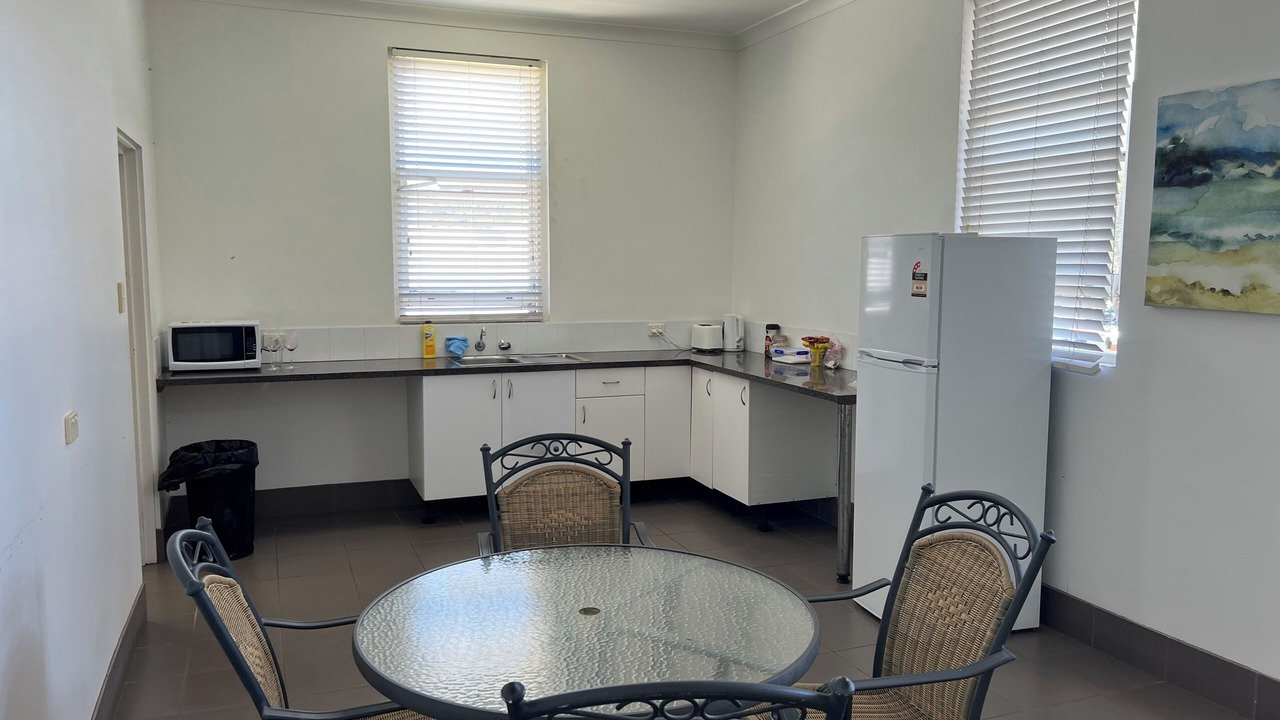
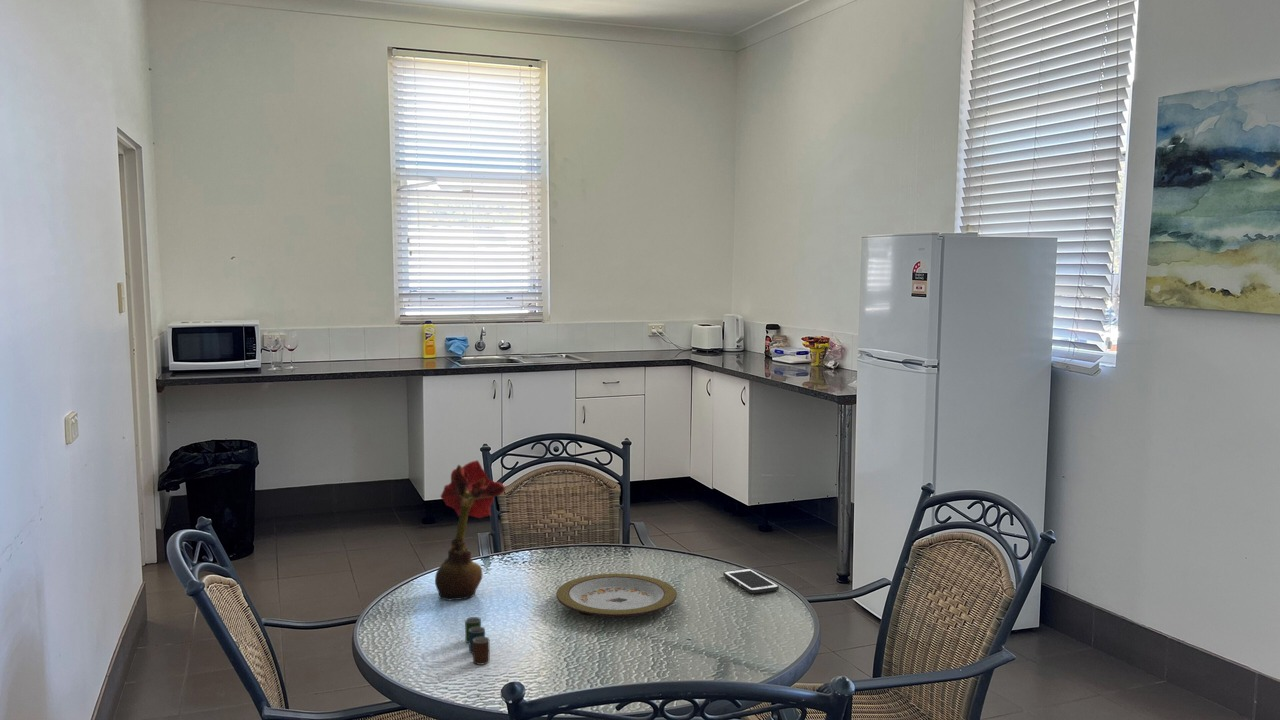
+ cell phone (750, 580)
+ flower (466, 524)
+ cup (476, 631)
+ plate (616, 597)
